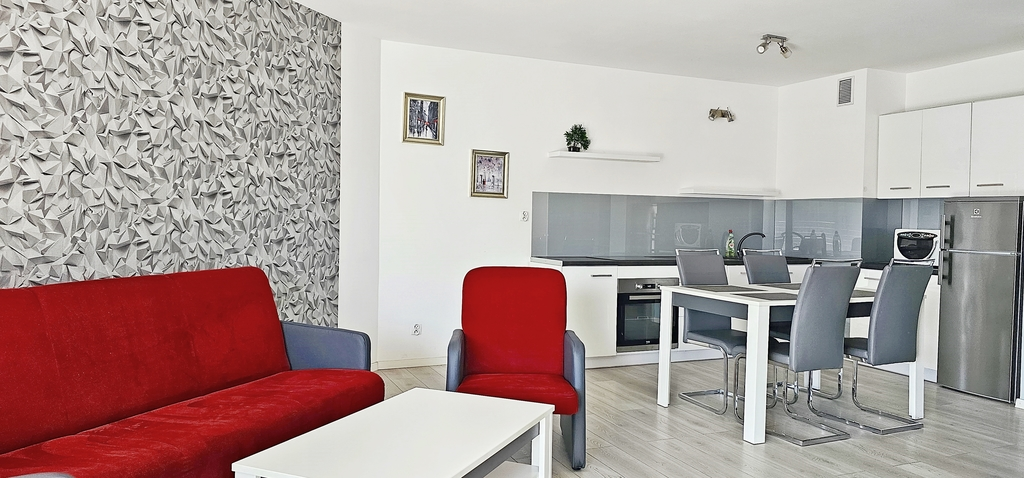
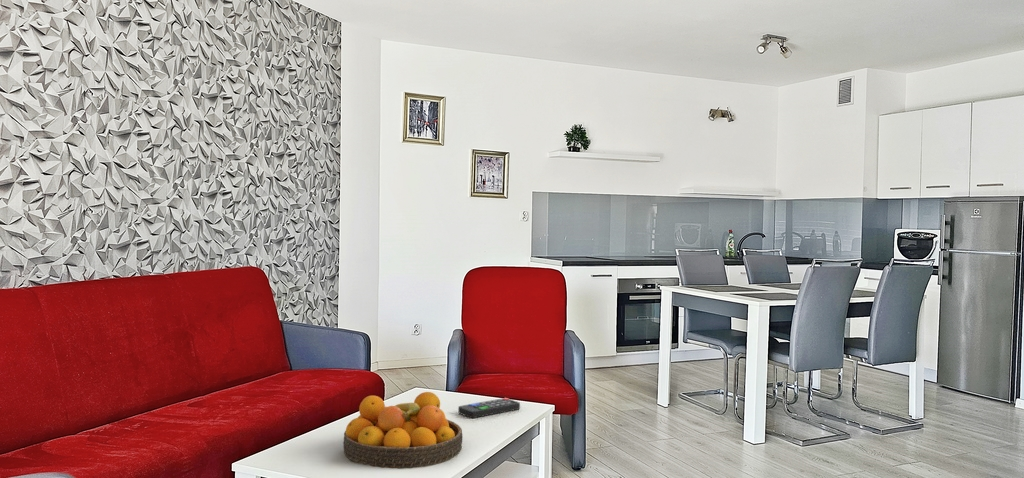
+ remote control (489, 407)
+ fruit bowl (403, 422)
